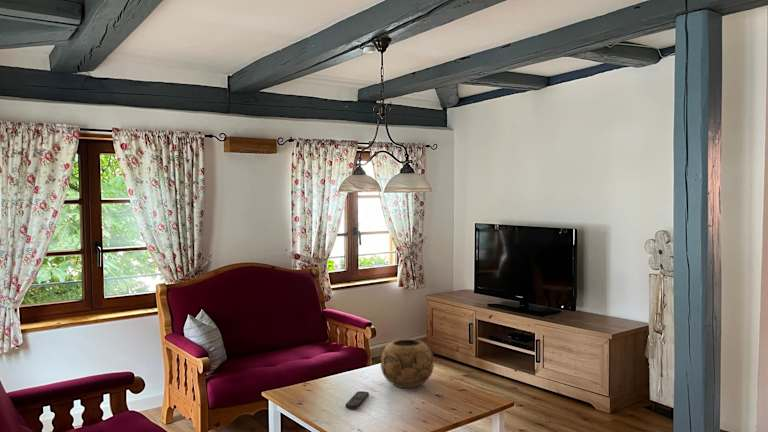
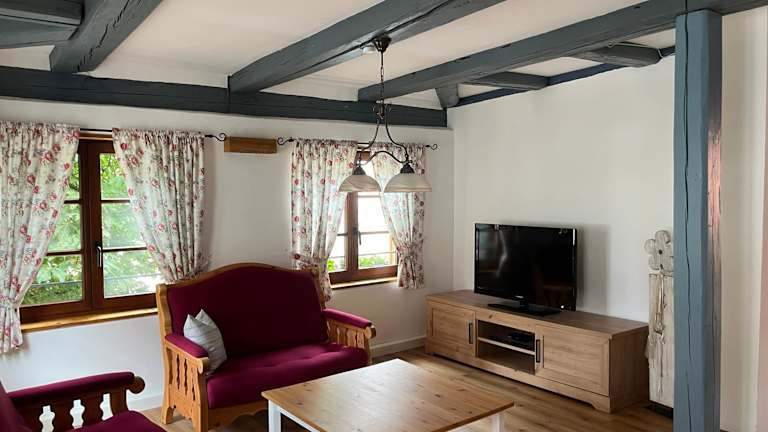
- decorative bowl (407, 363)
- remote control (357, 399)
